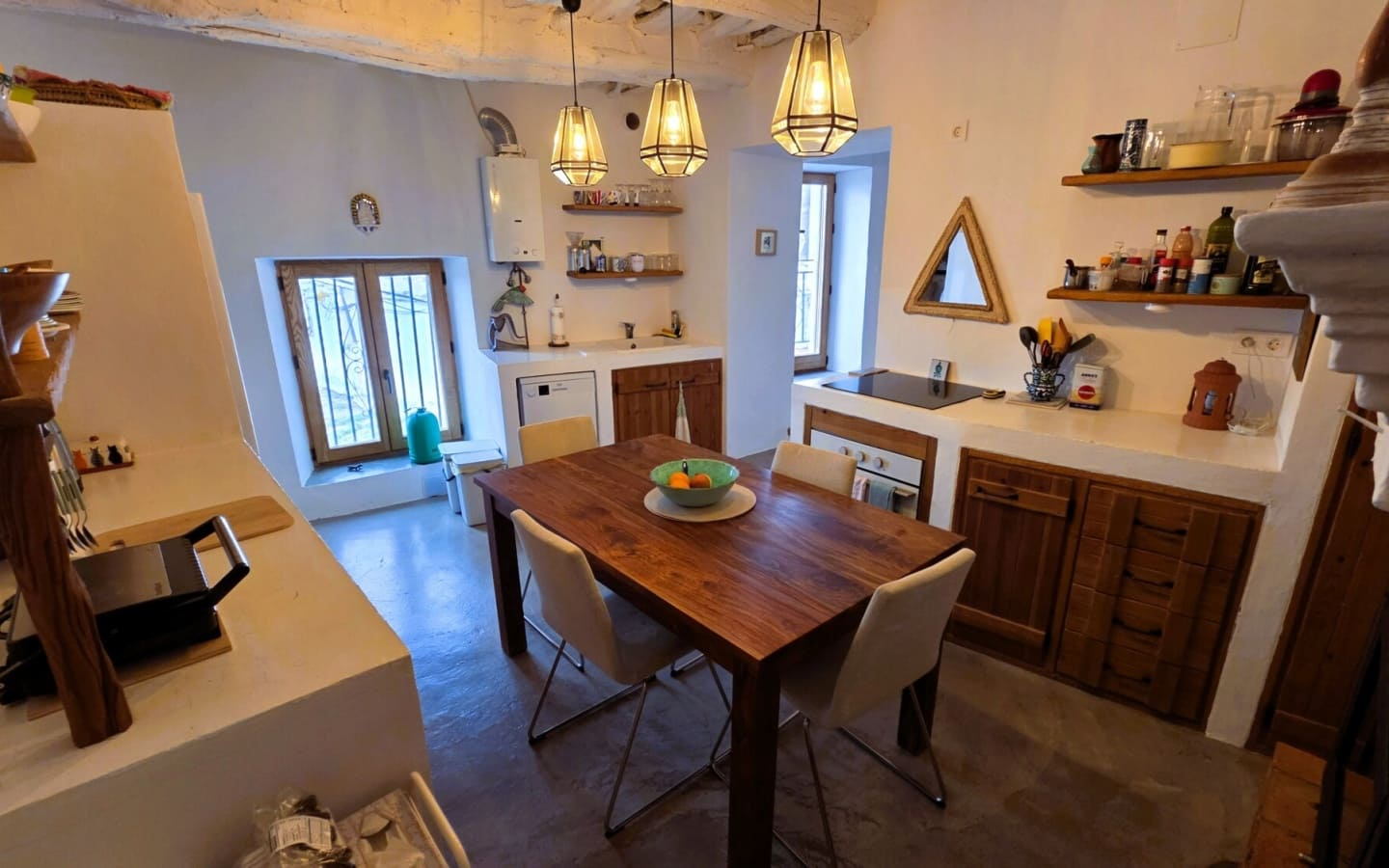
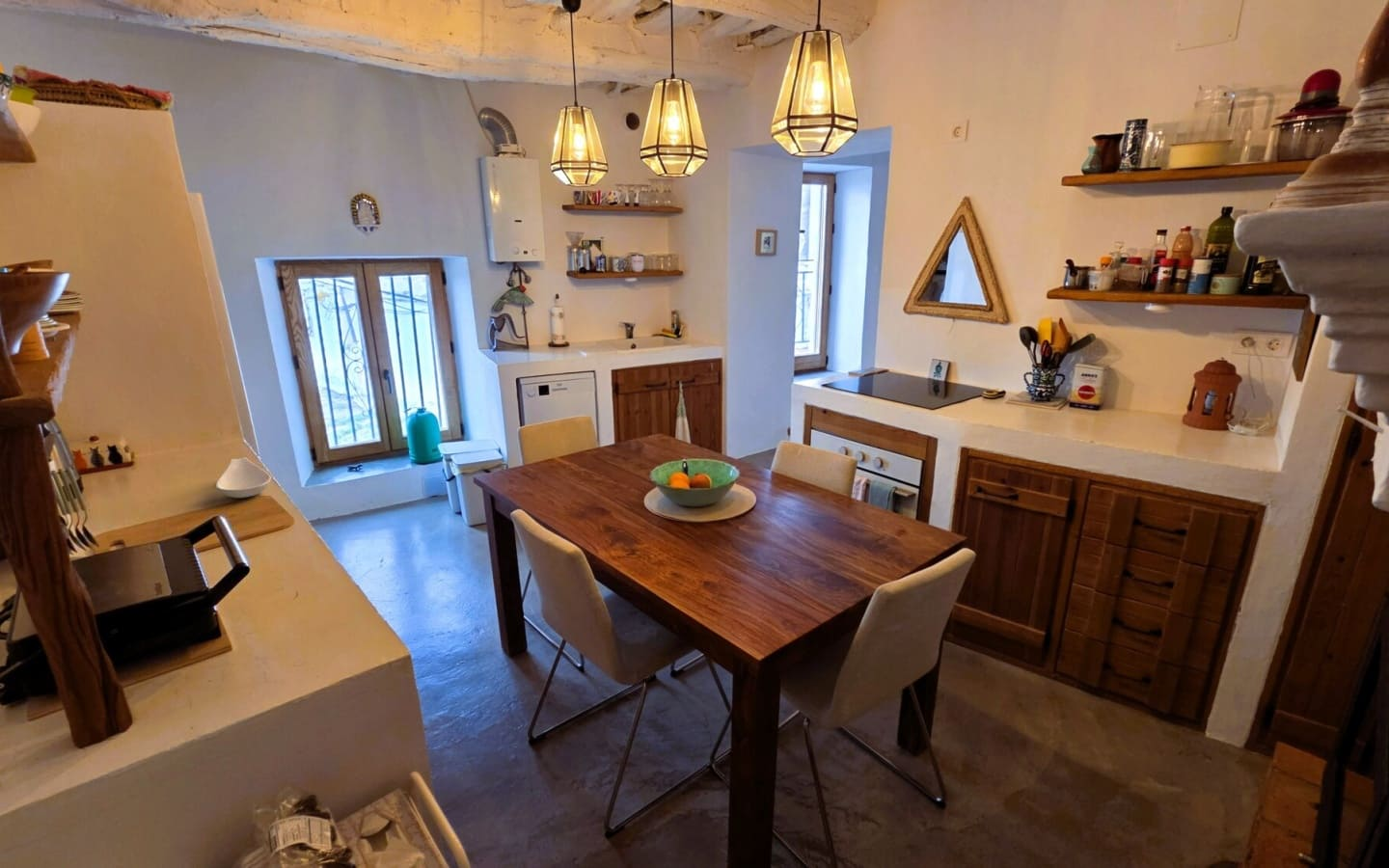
+ spoon rest (241, 475)
